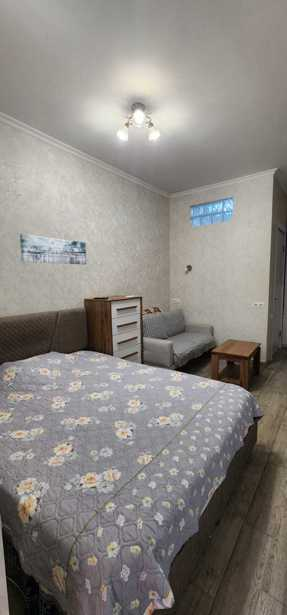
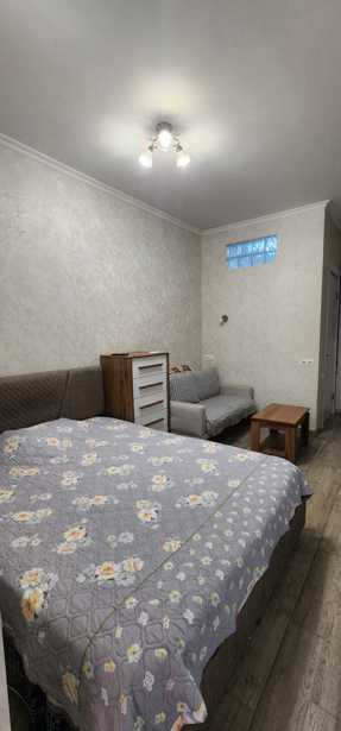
- wall art (56, 251)
